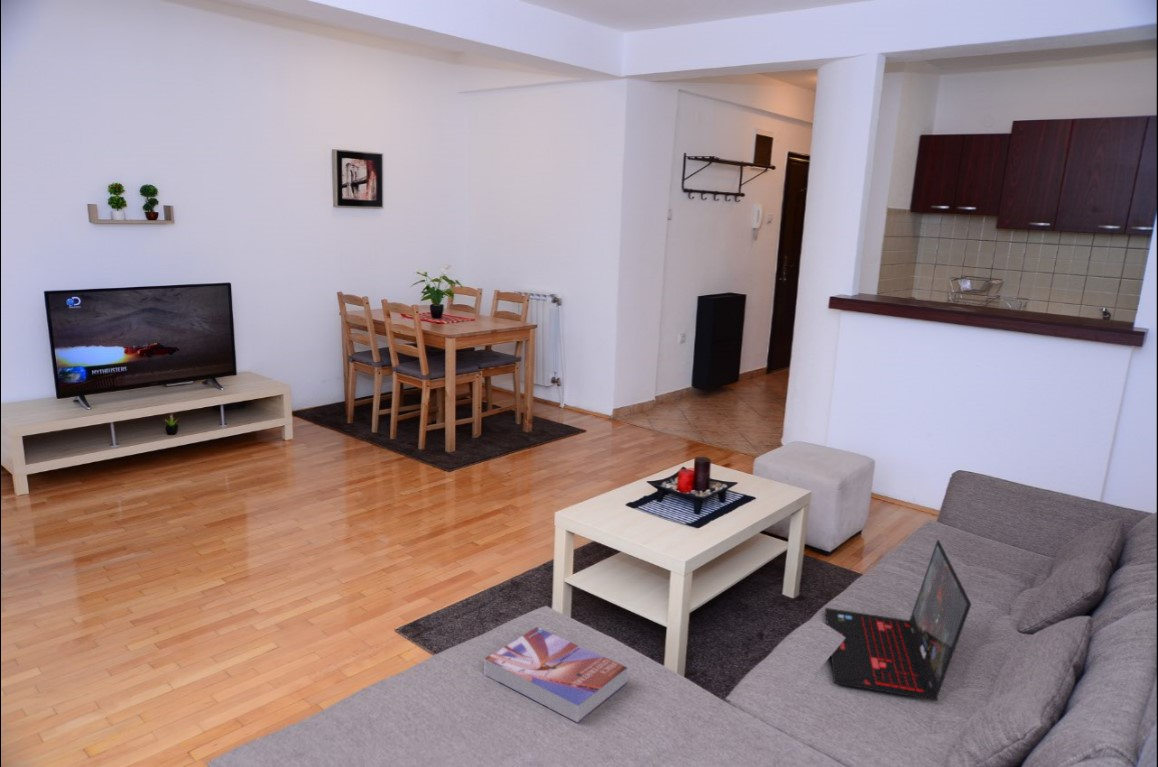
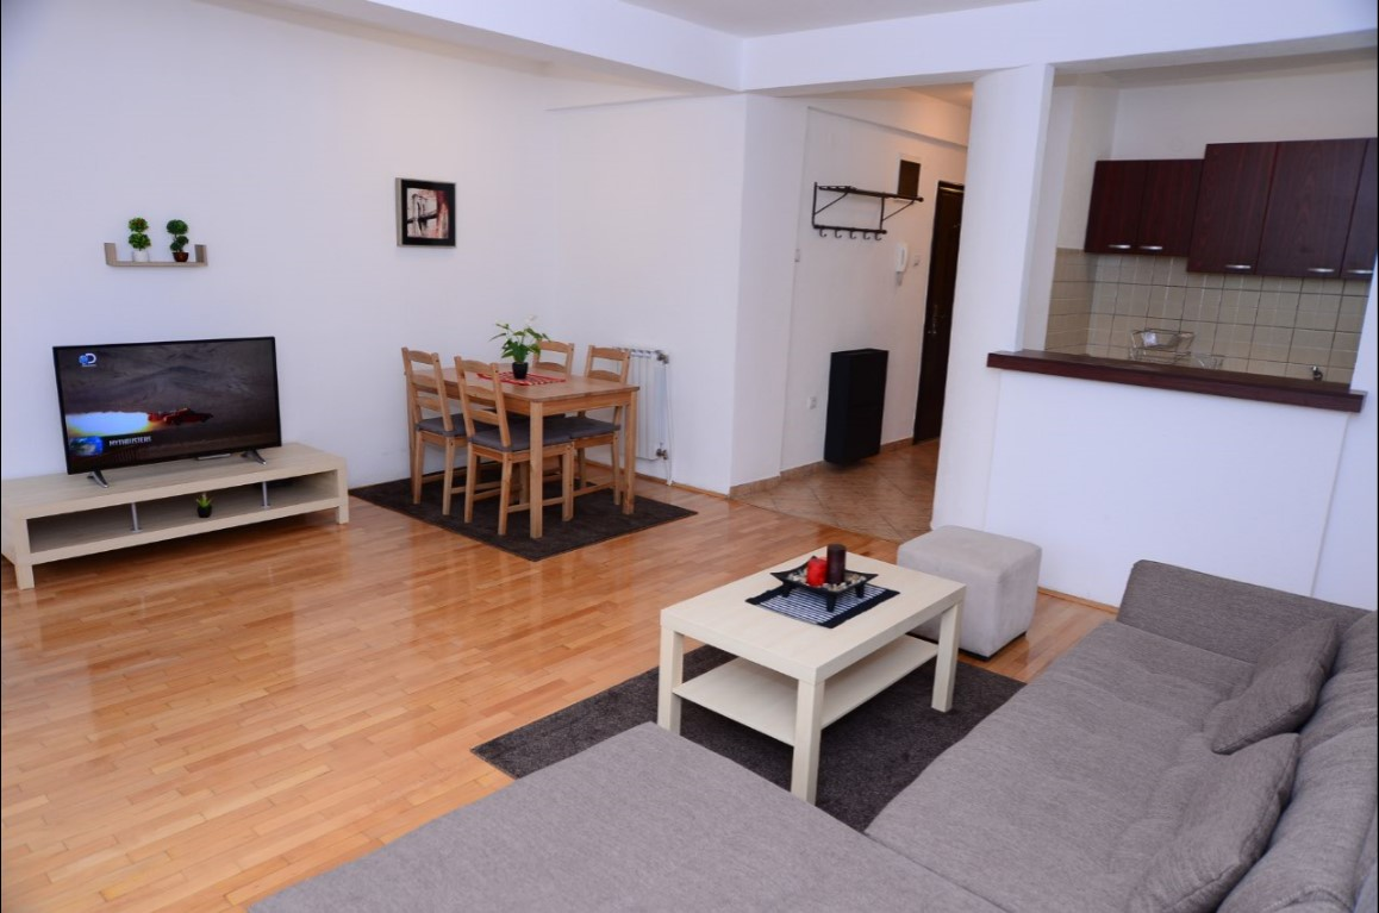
- laptop (889, 617)
- textbook (555, 670)
